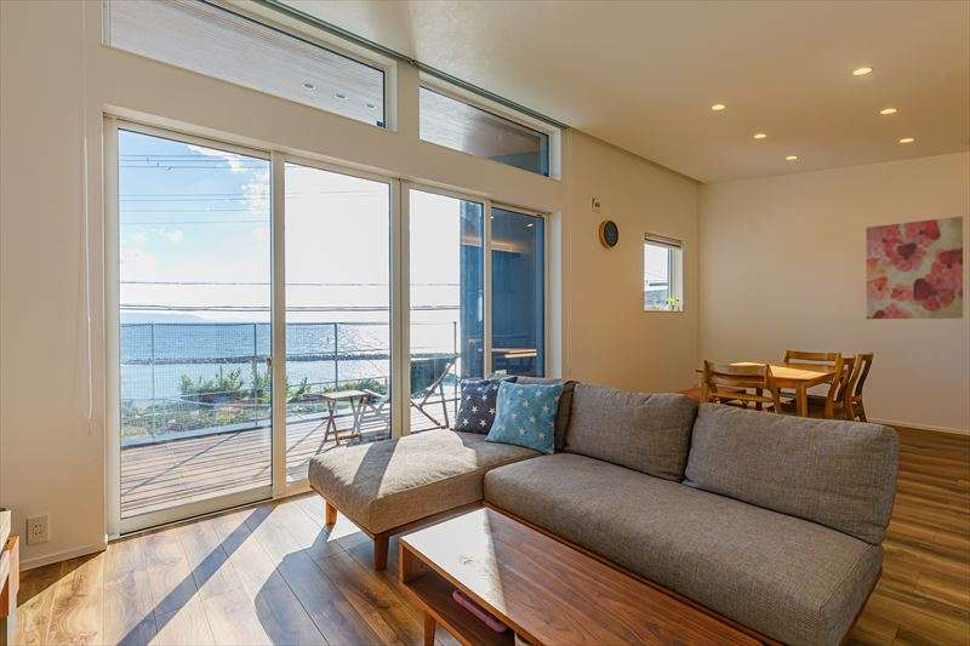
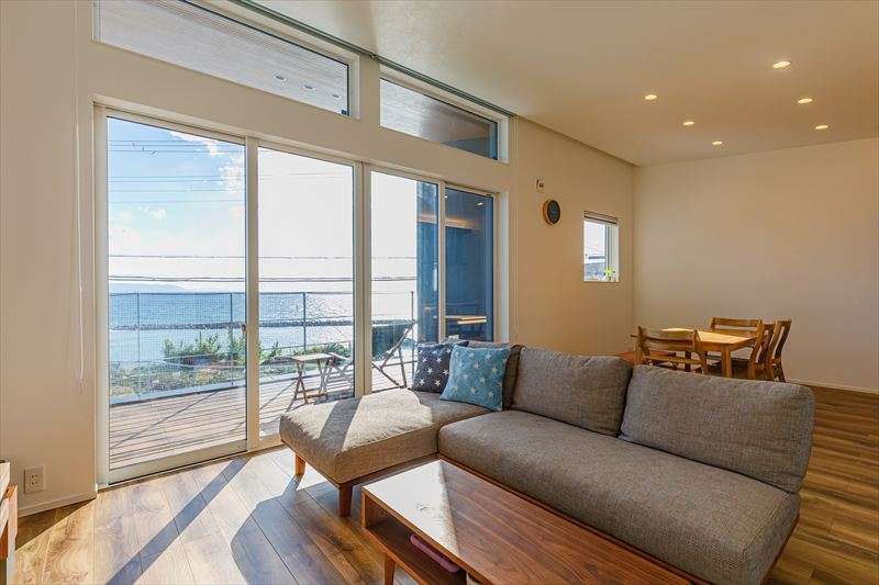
- wall art (912, 270)
